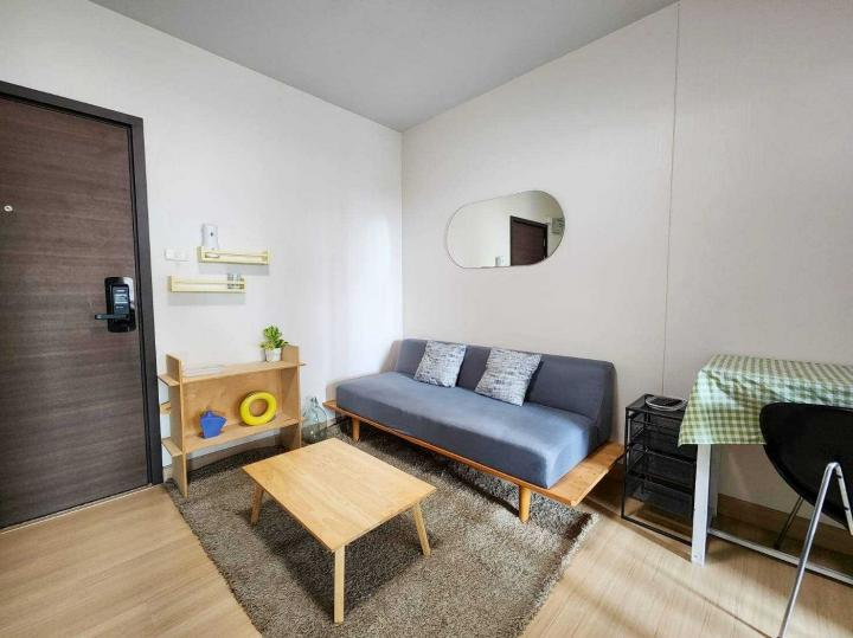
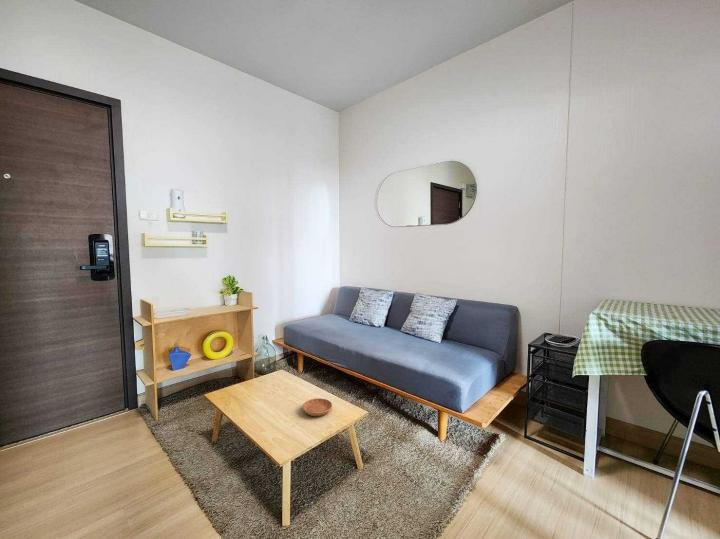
+ saucer (317, 407)
